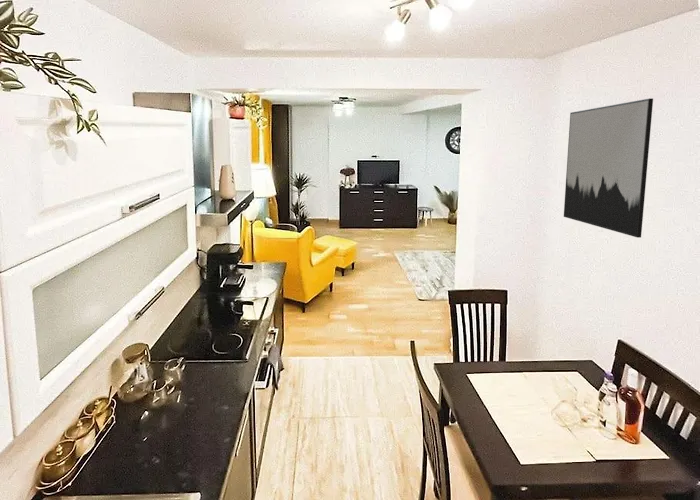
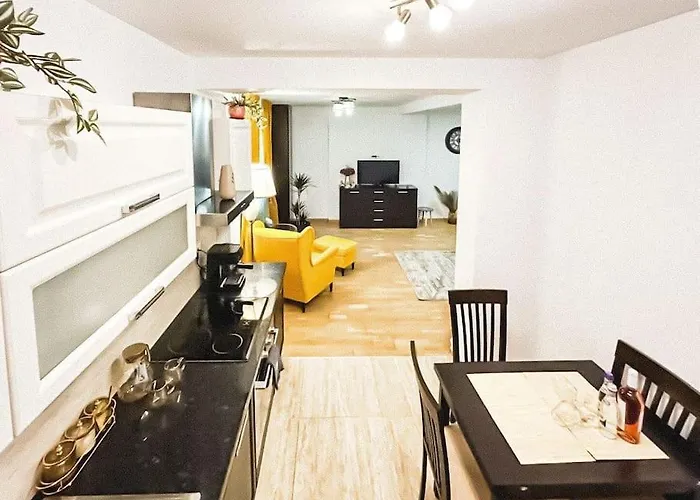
- wall art (601, 167)
